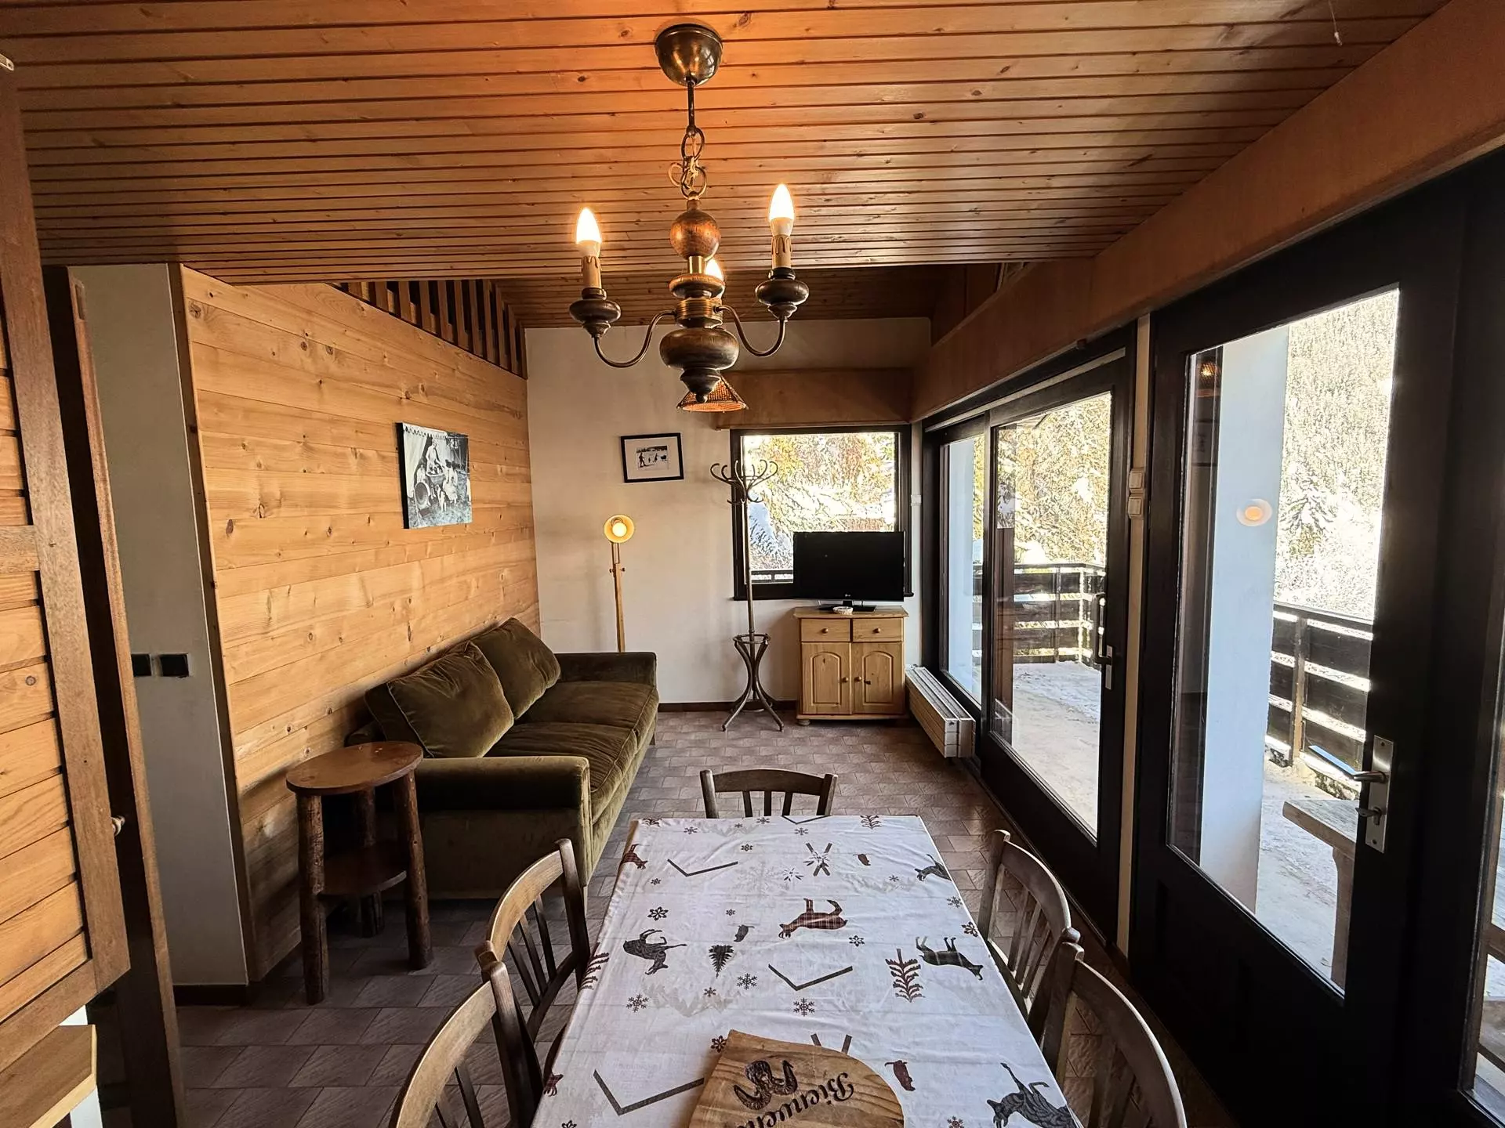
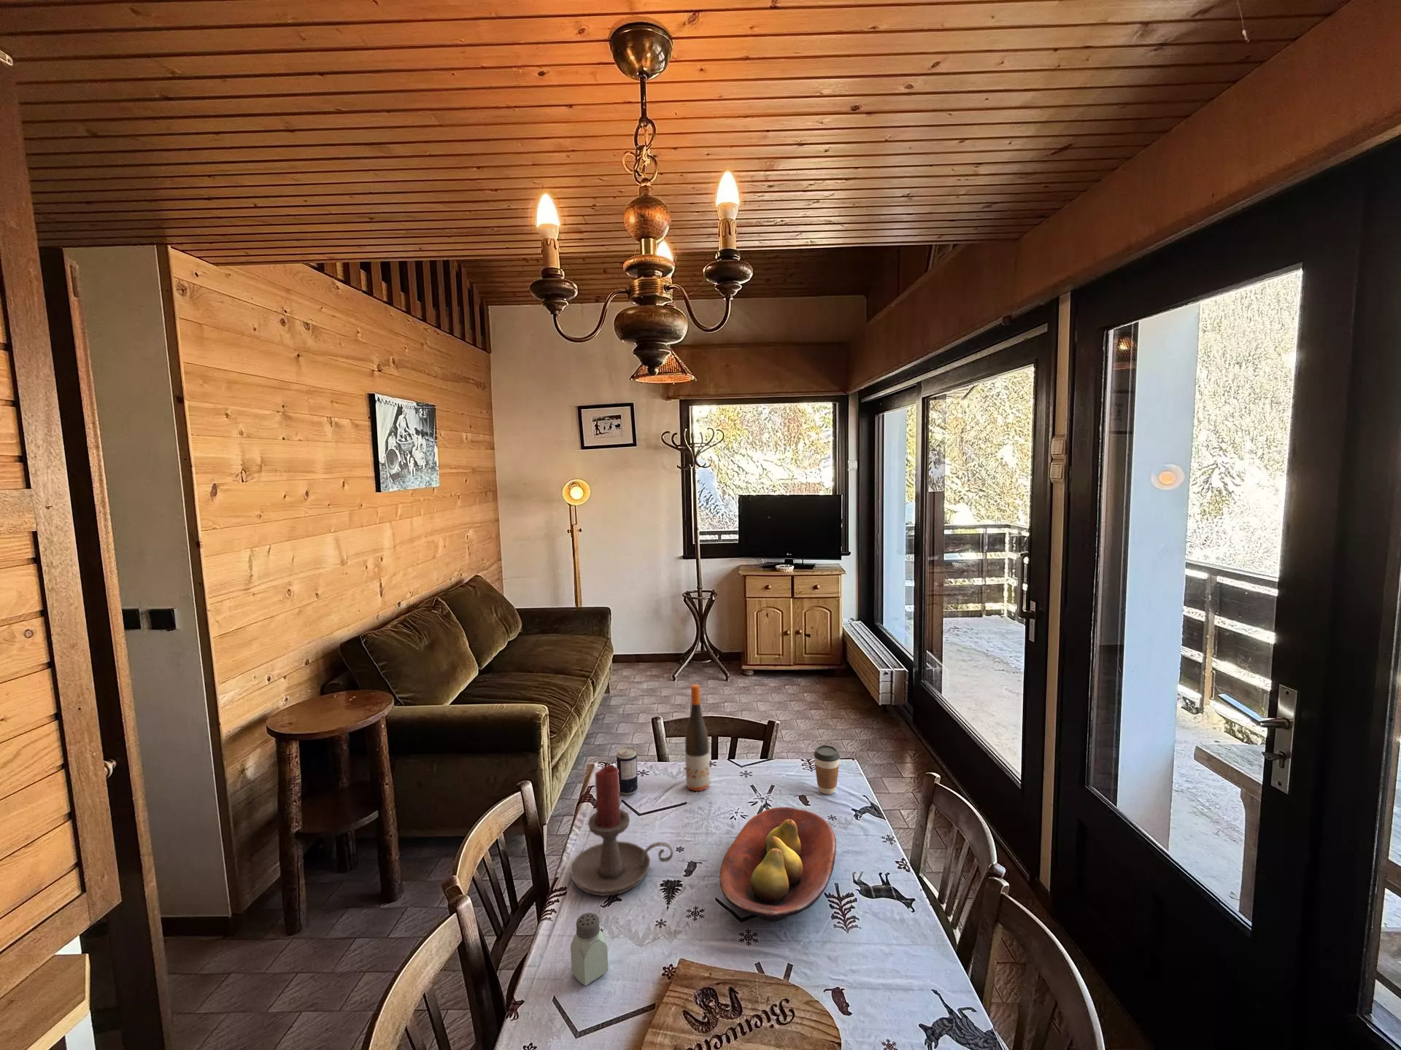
+ beverage can (627, 771)
+ saltshaker (588, 945)
+ coffee cup (826, 770)
+ candle holder (620, 818)
+ fruit bowl (780, 856)
+ wine bottle (696, 735)
